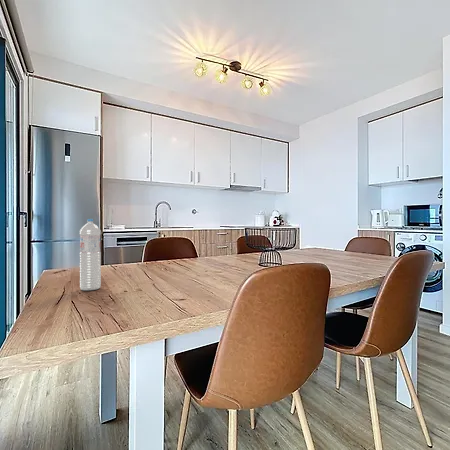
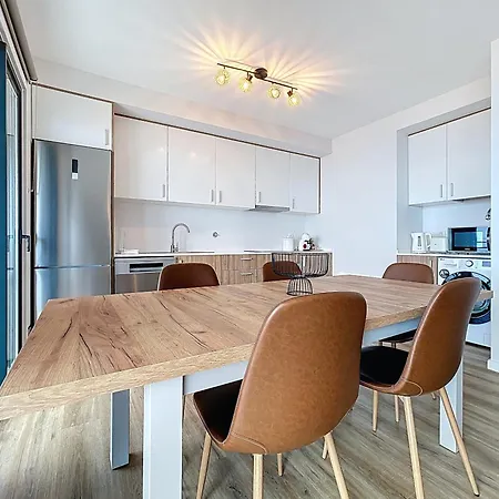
- water bottle (90, 253)
